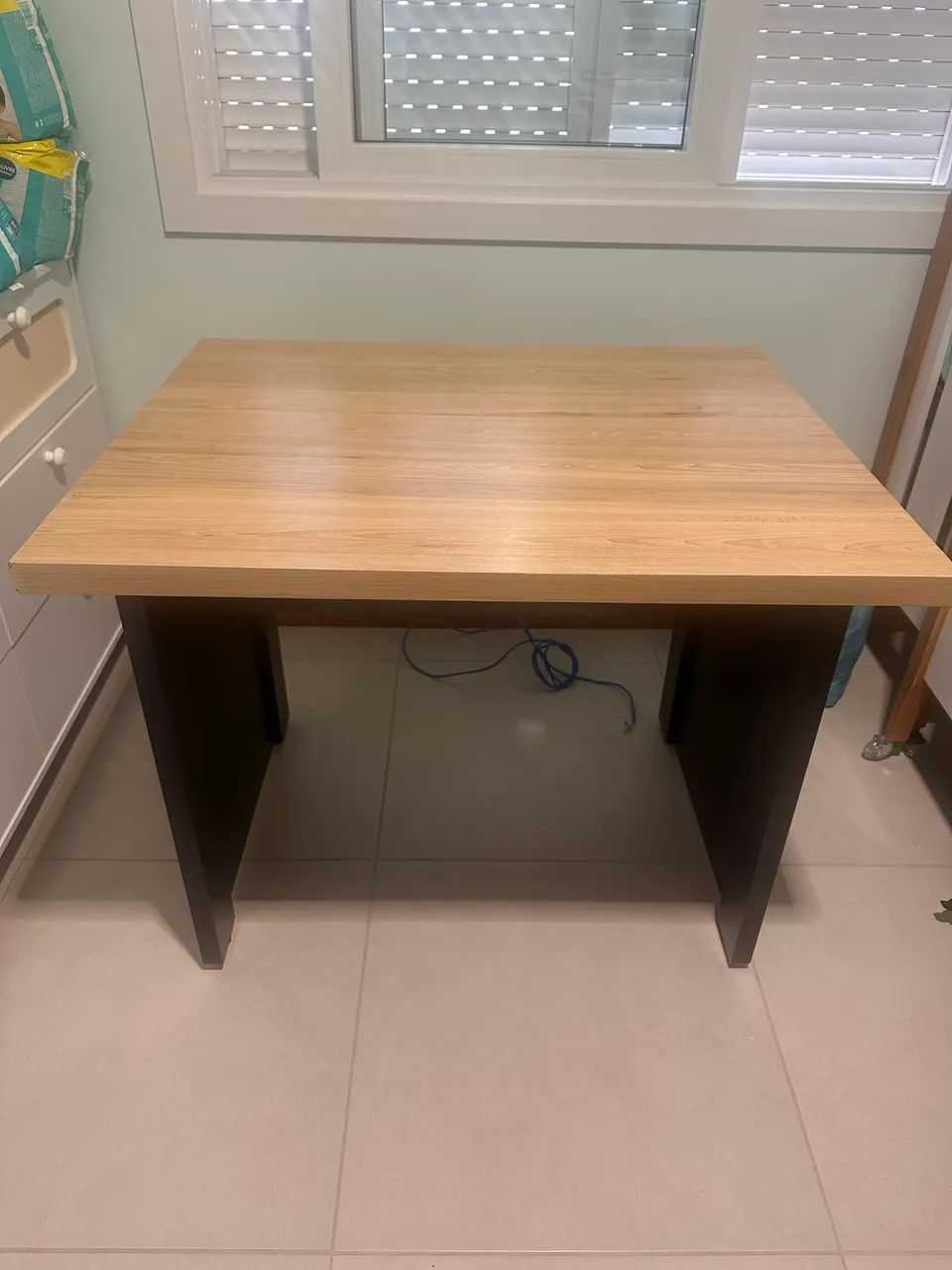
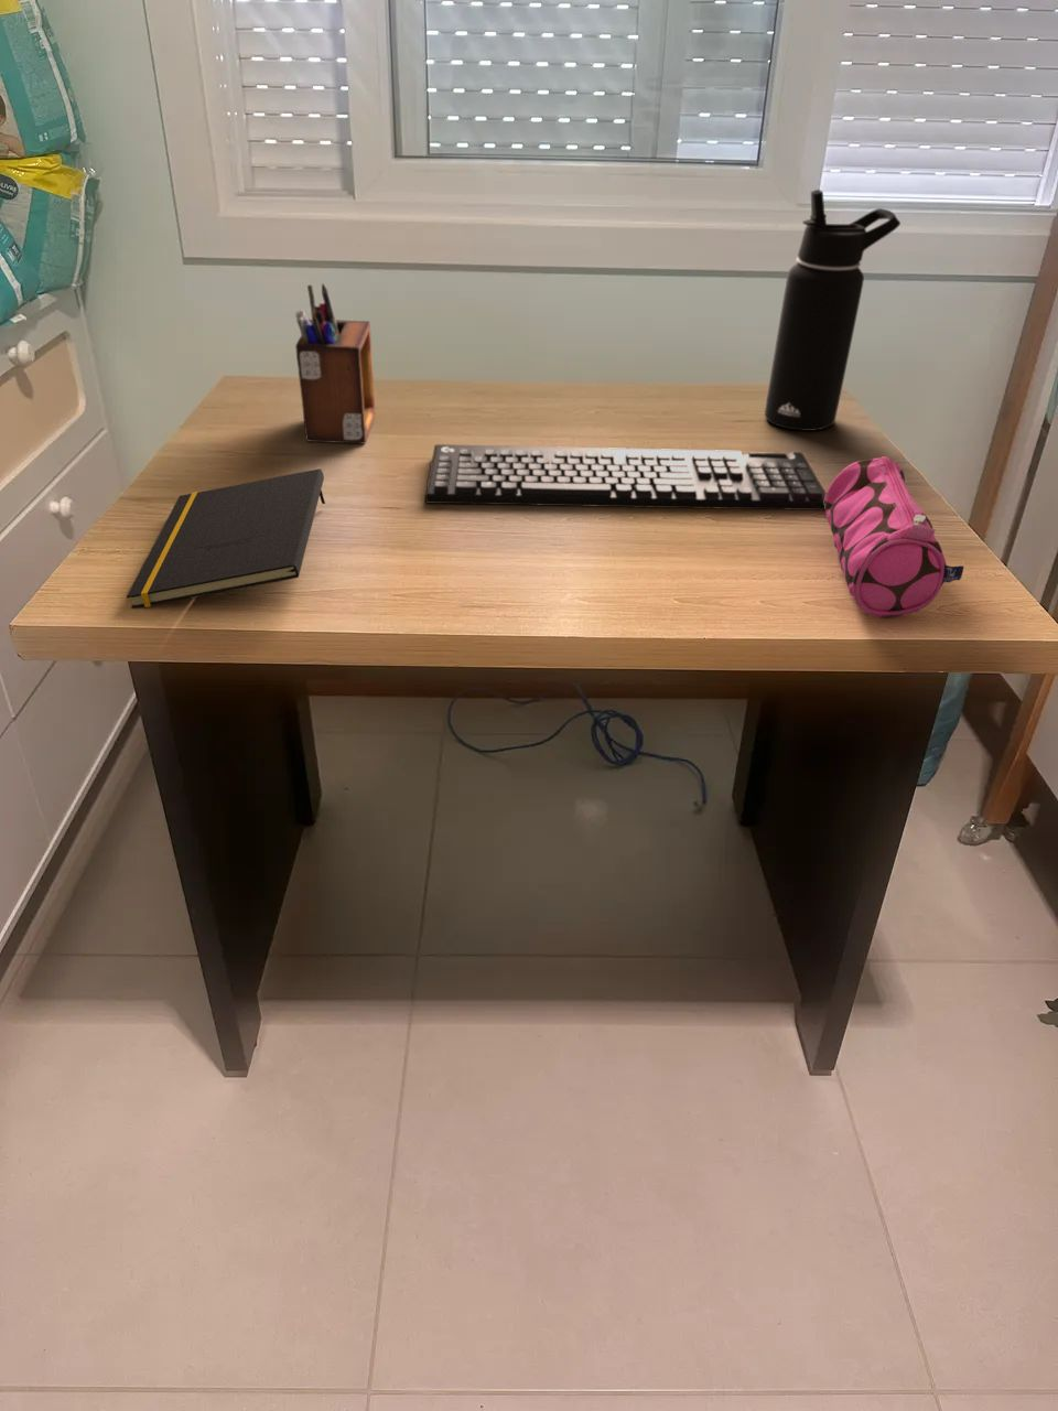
+ keyboard (623, 473)
+ desk organizer (336, 362)
+ pencil case (884, 528)
+ water bottle (829, 312)
+ notepad (233, 532)
